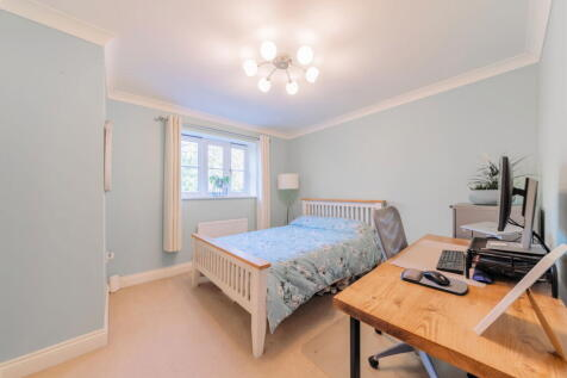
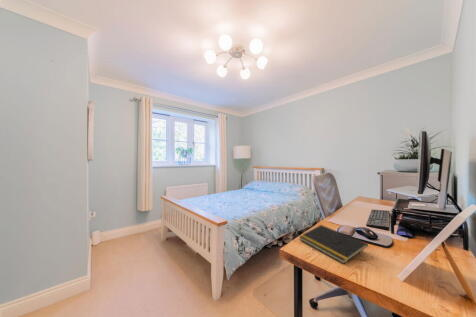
+ notepad (330, 241)
